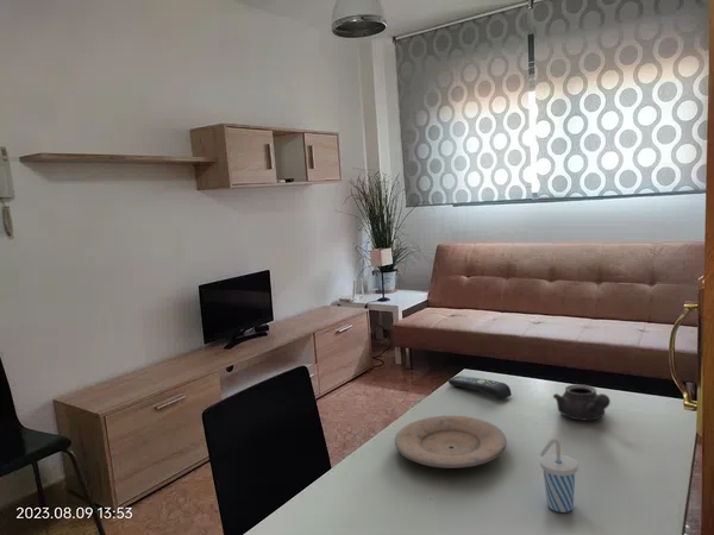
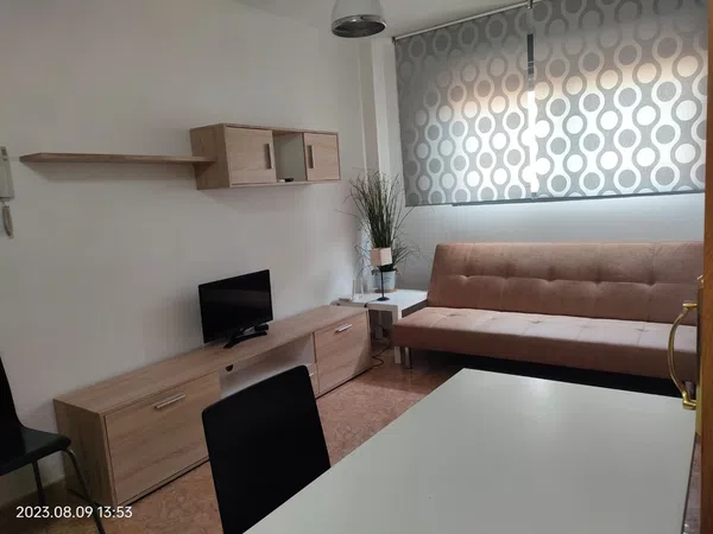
- remote control (478, 384)
- teapot (584, 402)
- cup (557, 472)
- plate (450, 443)
